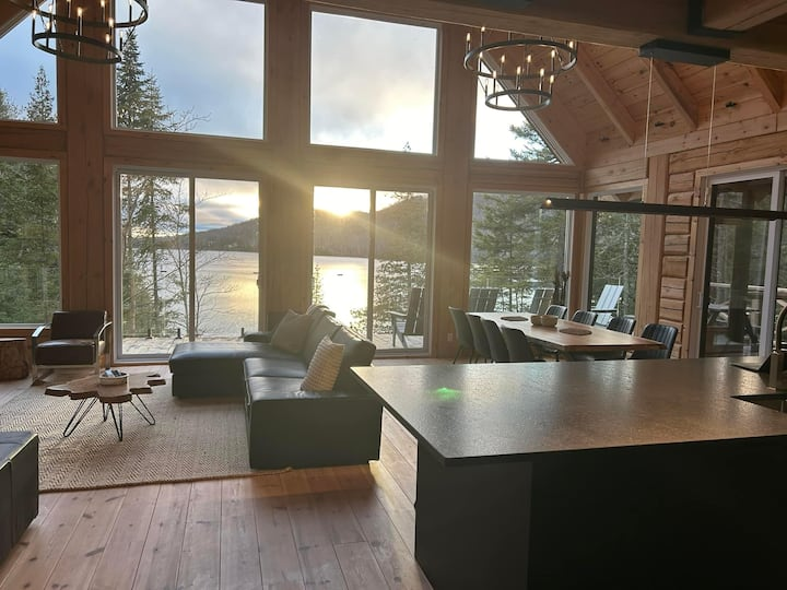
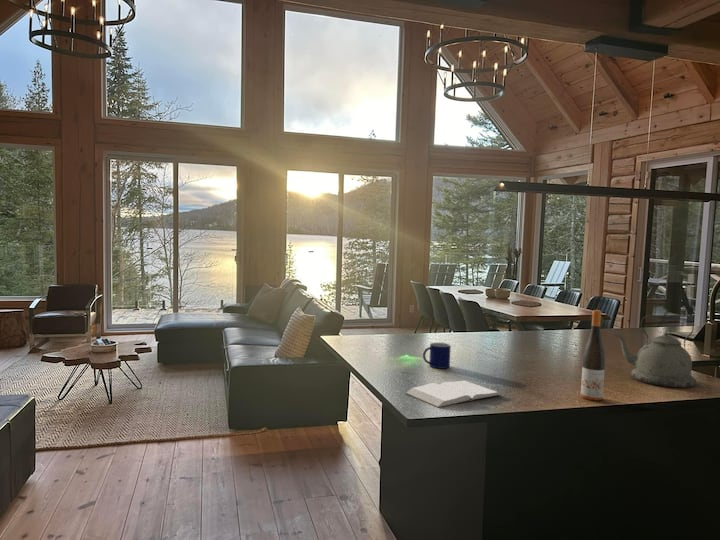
+ mug (435, 355)
+ kettle (660, 348)
+ wine bottle (594, 354)
+ book (453, 391)
